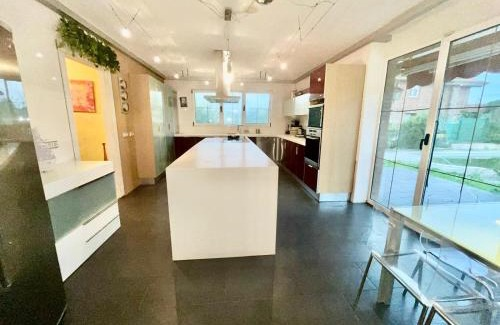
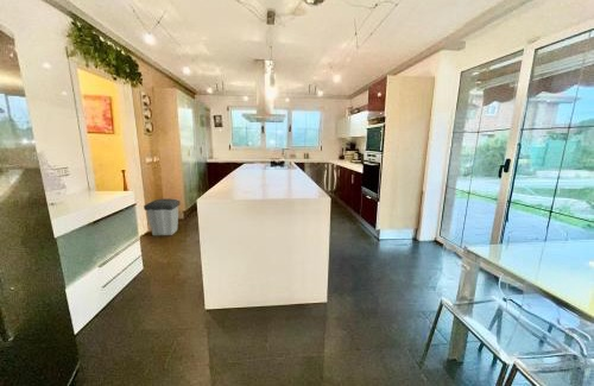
+ trash can (163, 217)
